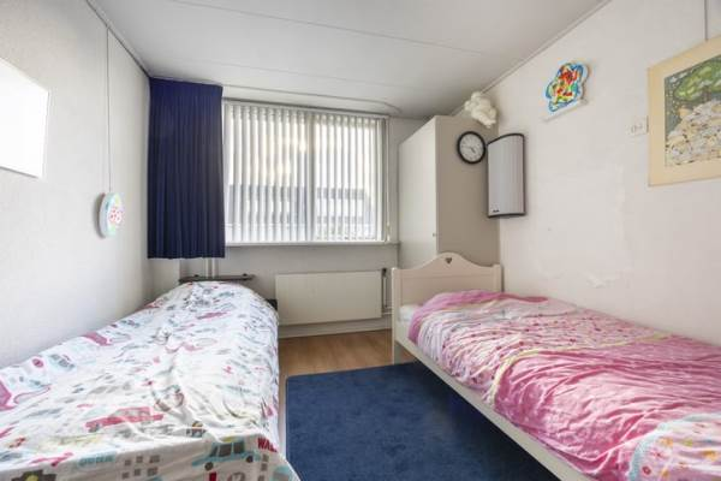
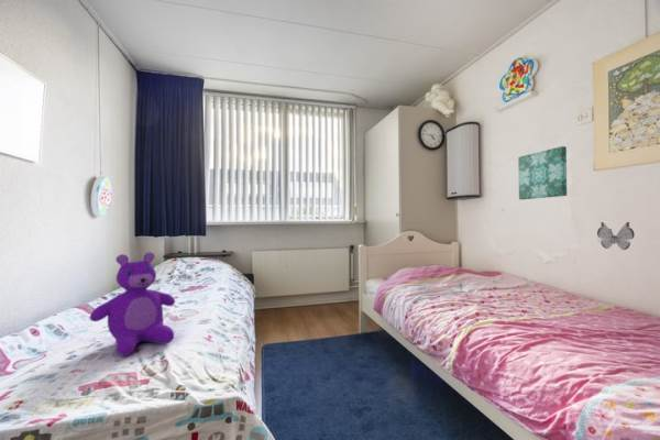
+ teddy bear (140, 298)
+ decorative butterfly (613, 235)
+ wall art (540, 175)
